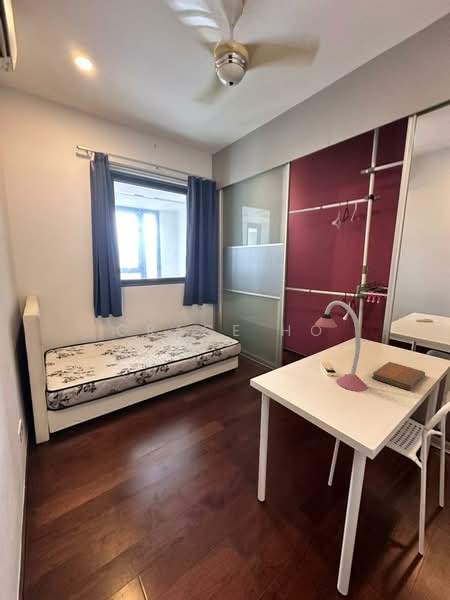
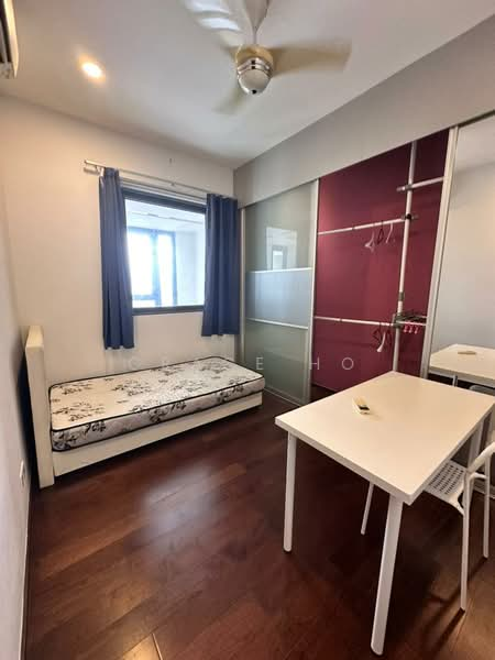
- desk lamp (355, 343)
- notebook (398, 374)
